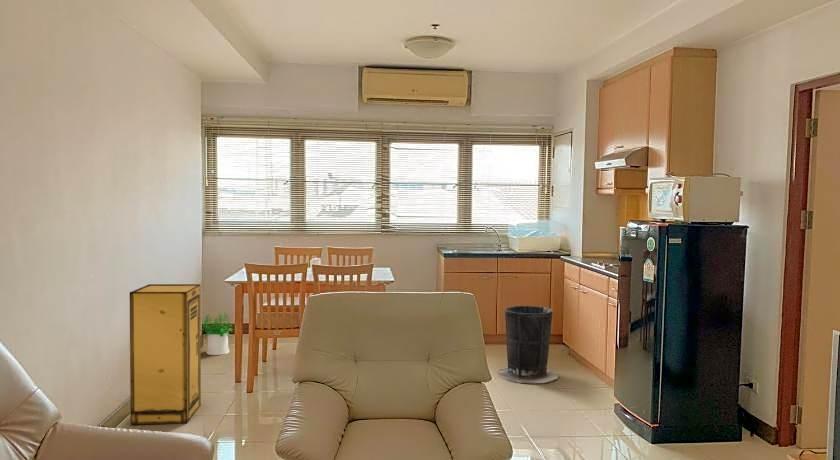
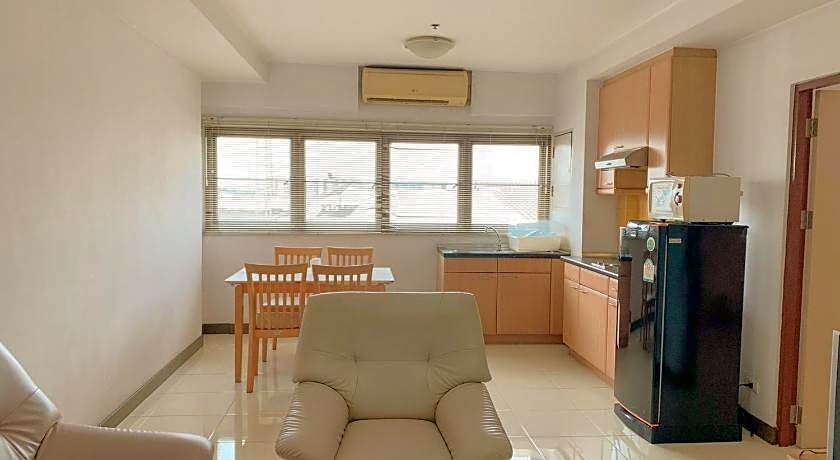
- potted plant (217, 333)
- trash can (528, 342)
- storage cabinet (167, 351)
